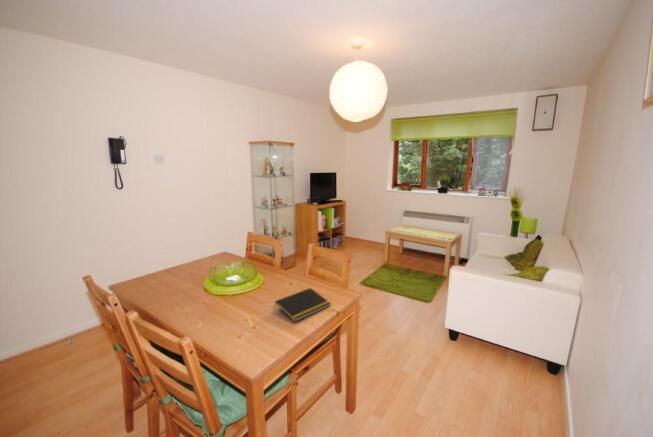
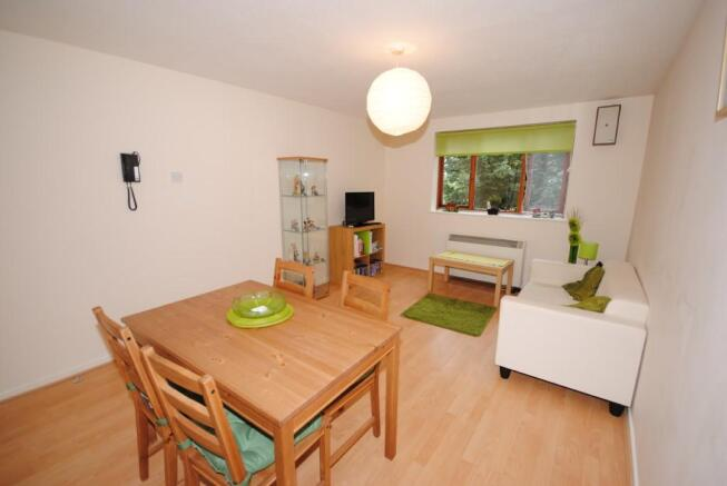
- notepad (303, 303)
